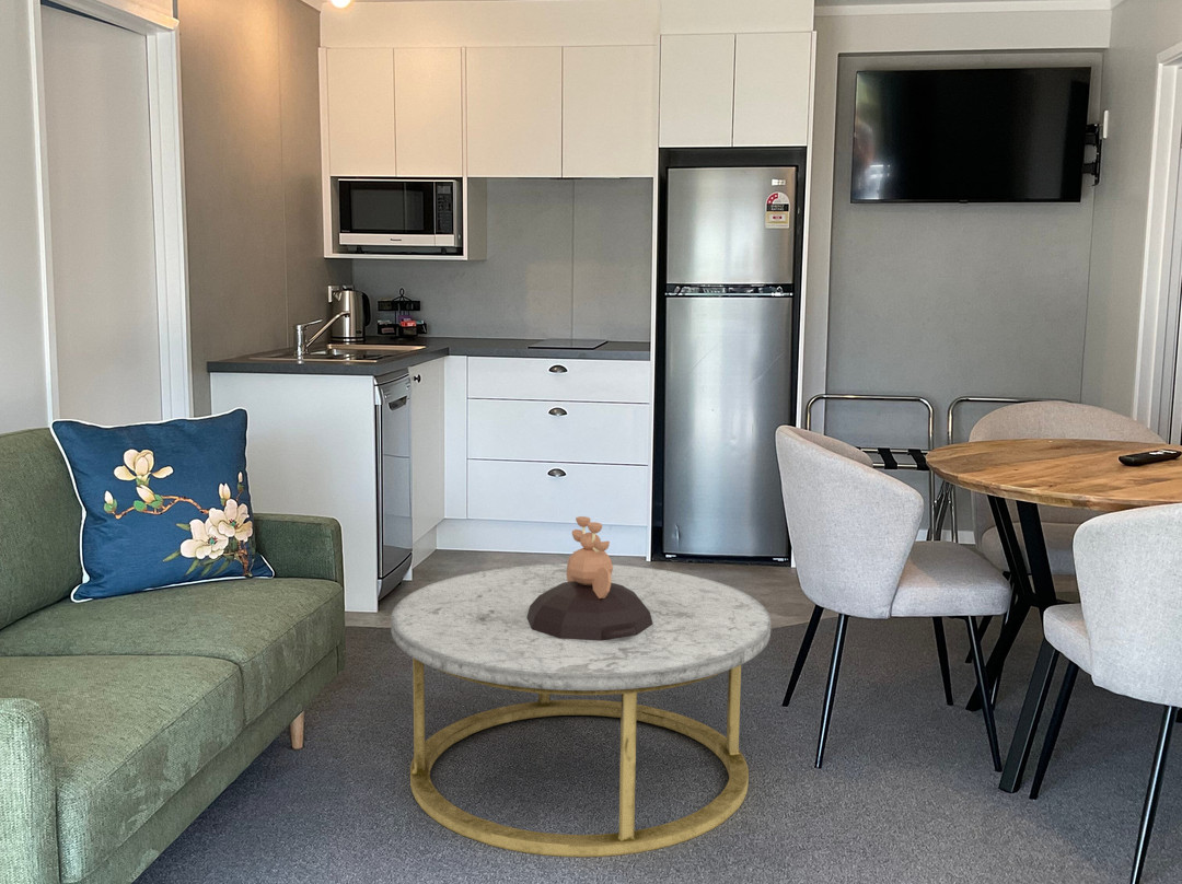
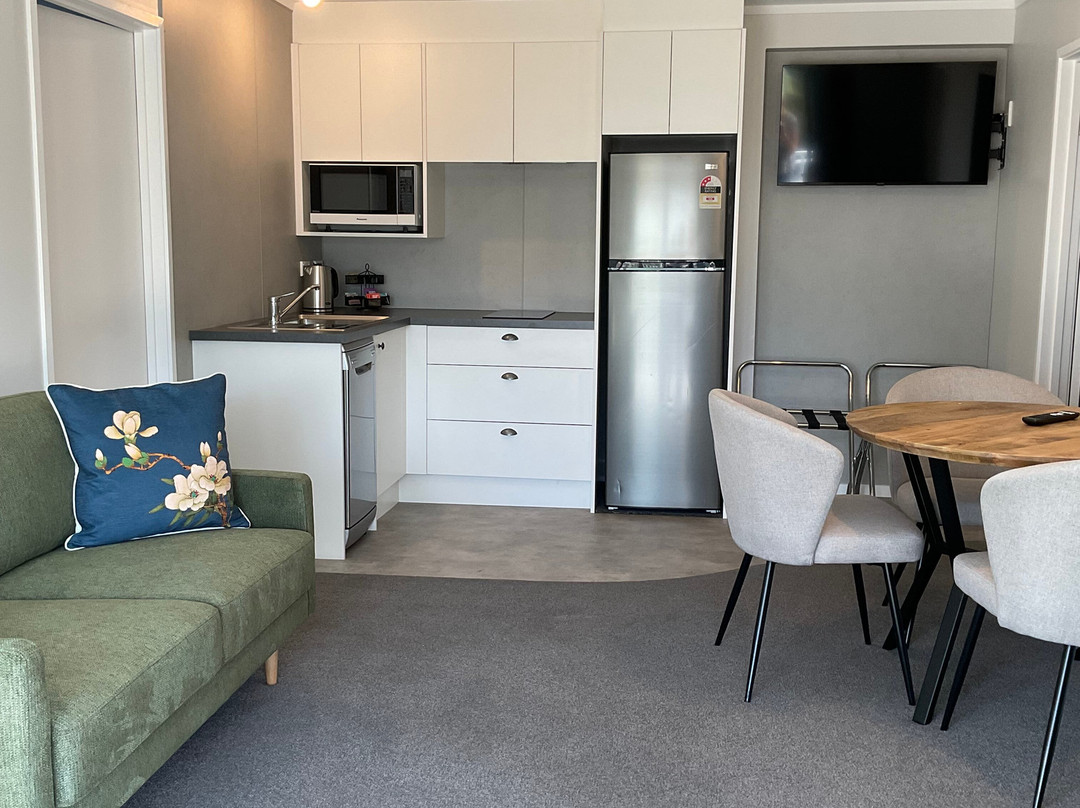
- decorative bowl (589, 570)
- coffee table (580, 691)
